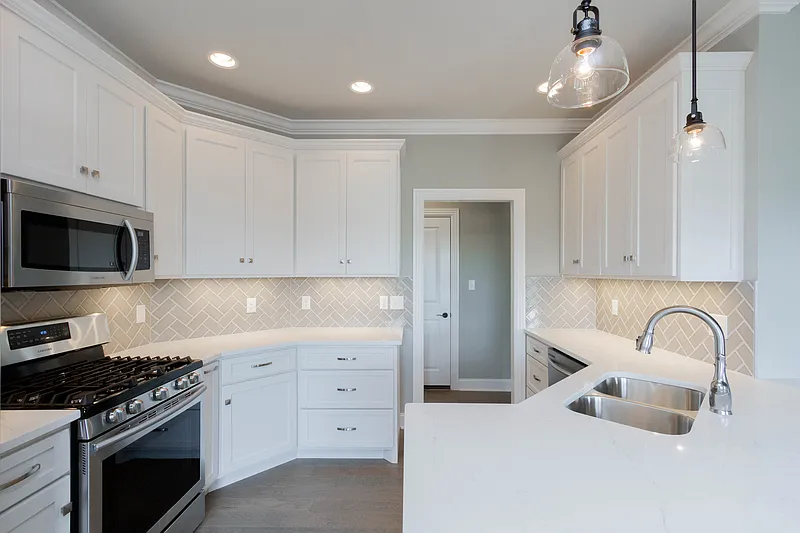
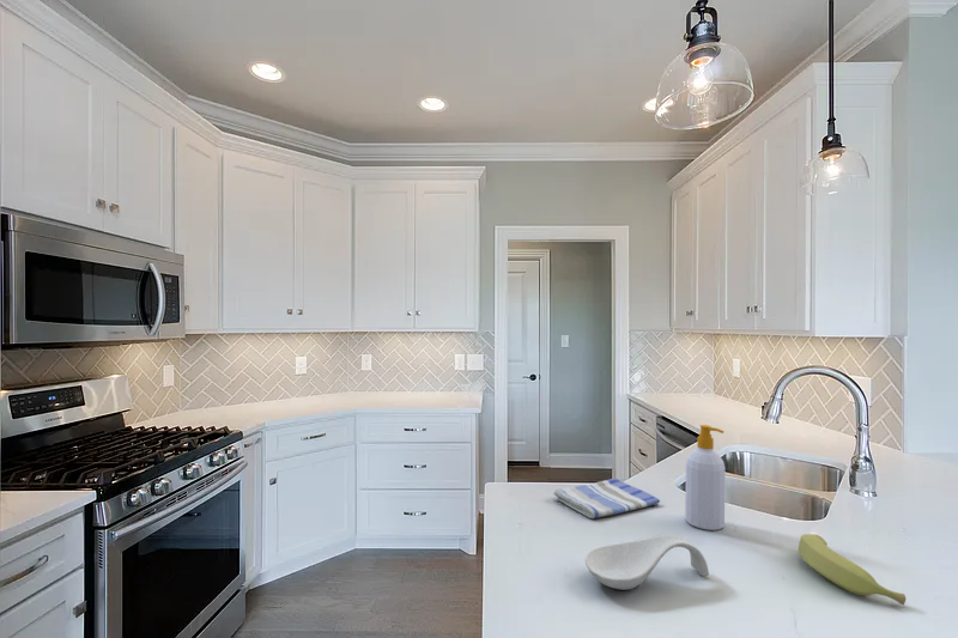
+ banana (847, 561)
+ spoon rest (645, 559)
+ soap bottle (705, 474)
+ dish towel (605, 497)
